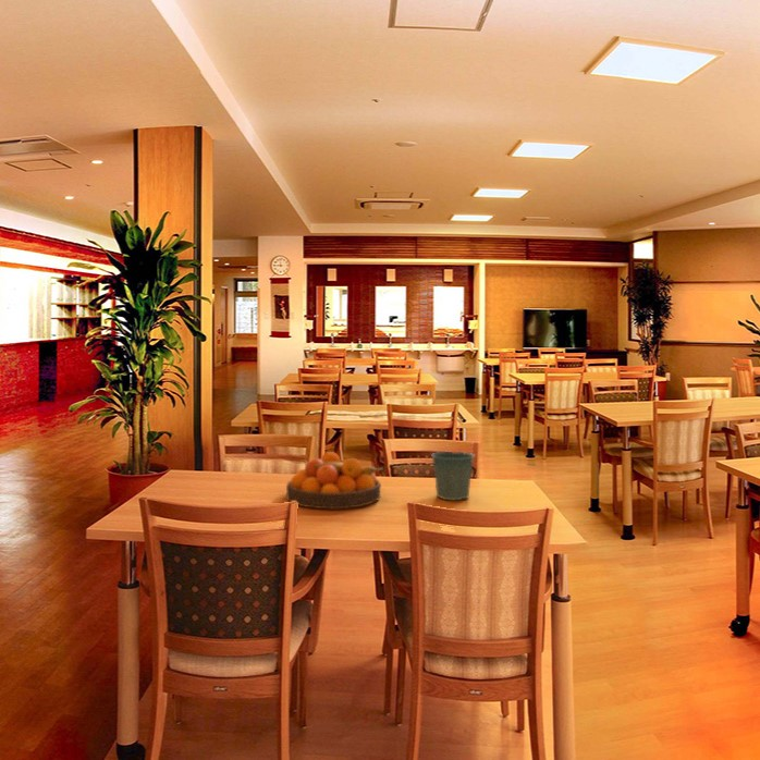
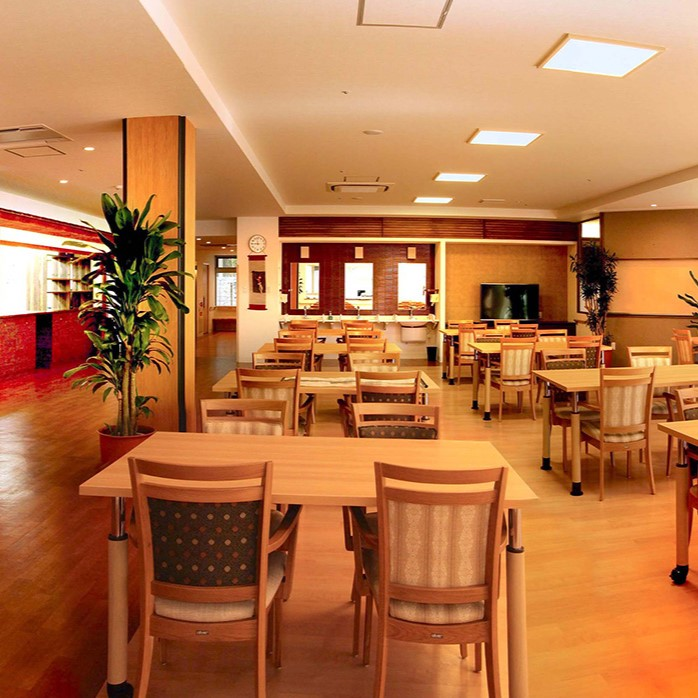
- fruit bowl (333, 476)
- flower pot (452, 476)
